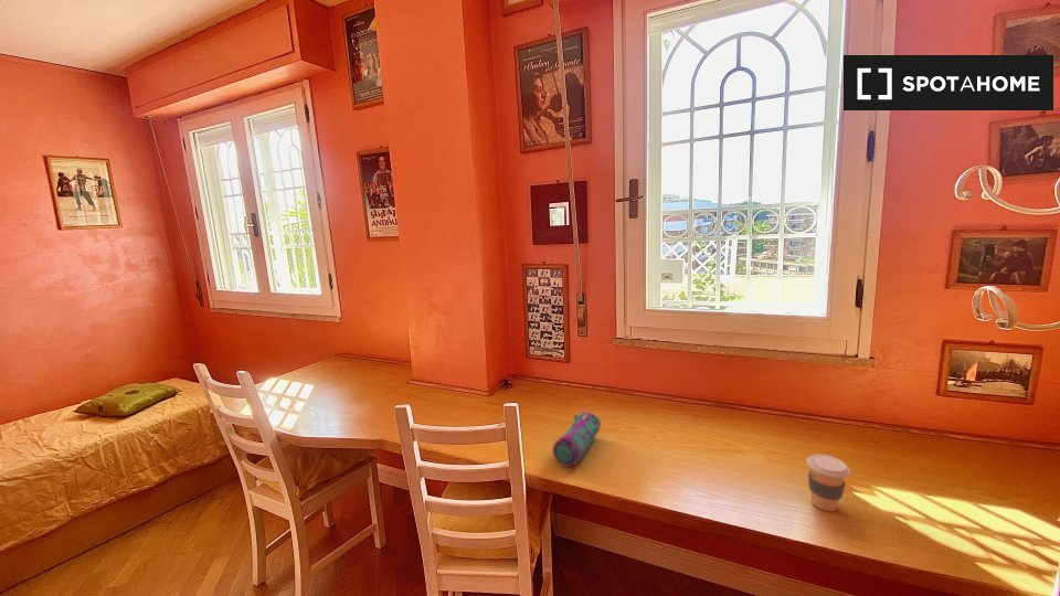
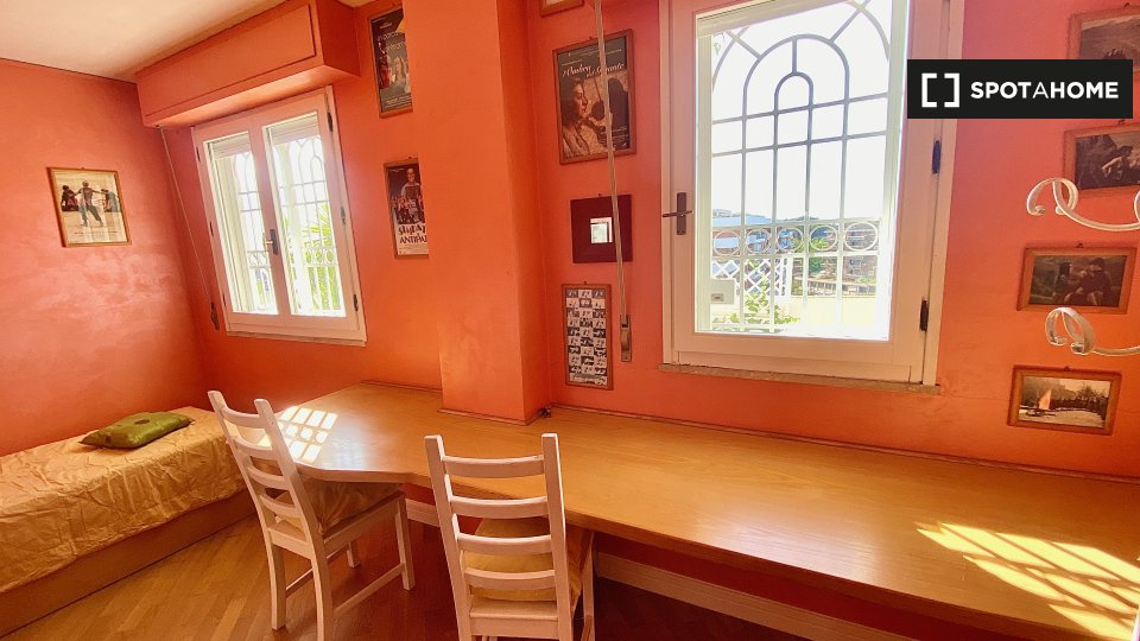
- coffee cup (826, 483)
- pencil case (577, 436)
